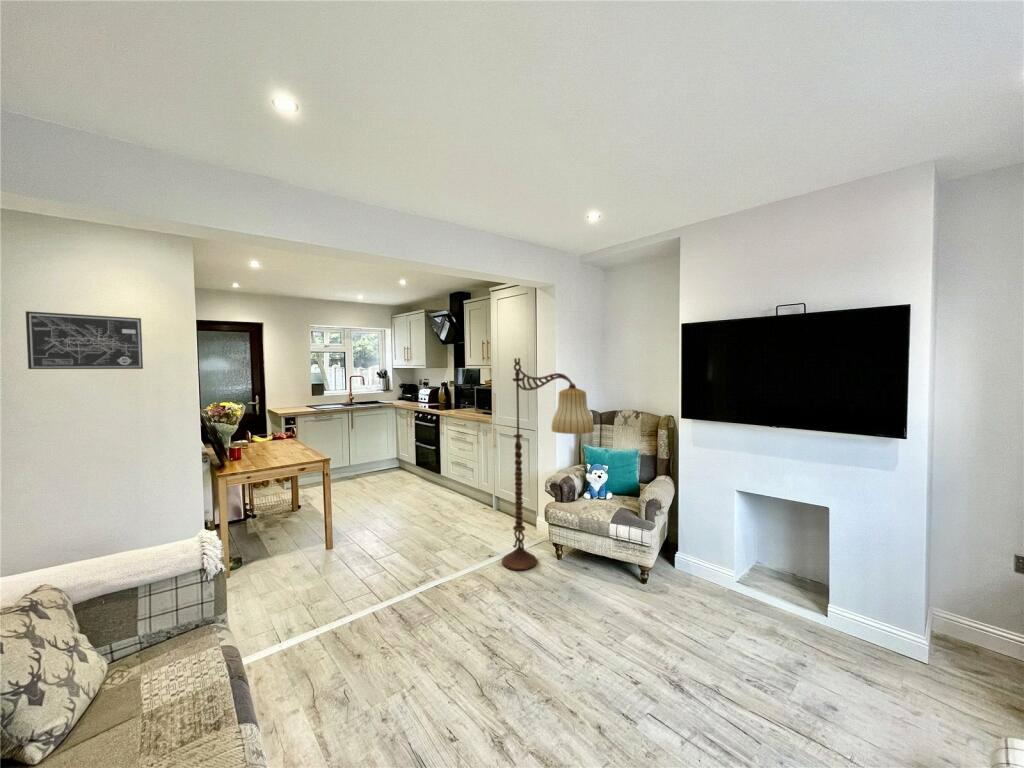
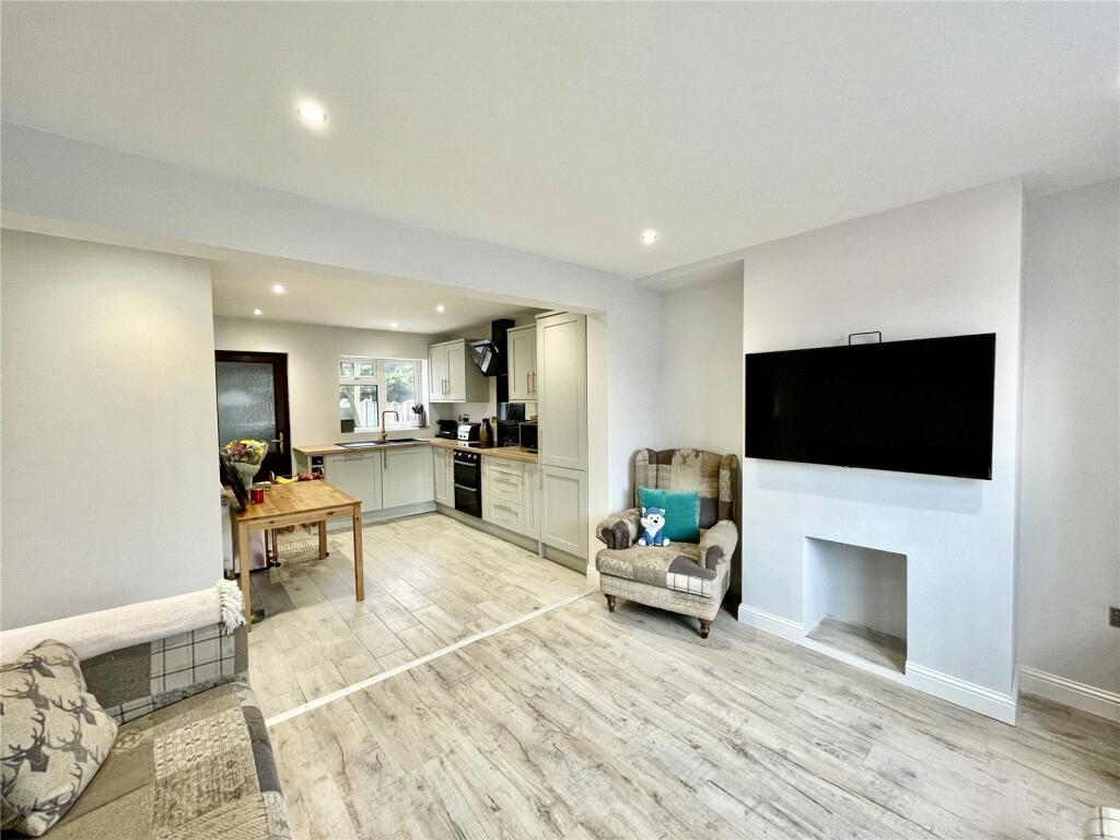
- wall art (88, 342)
- floor lamp (522, 473)
